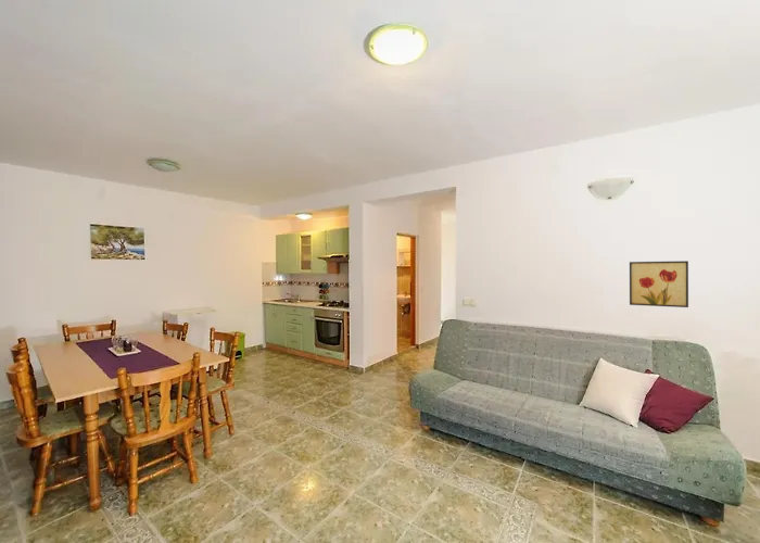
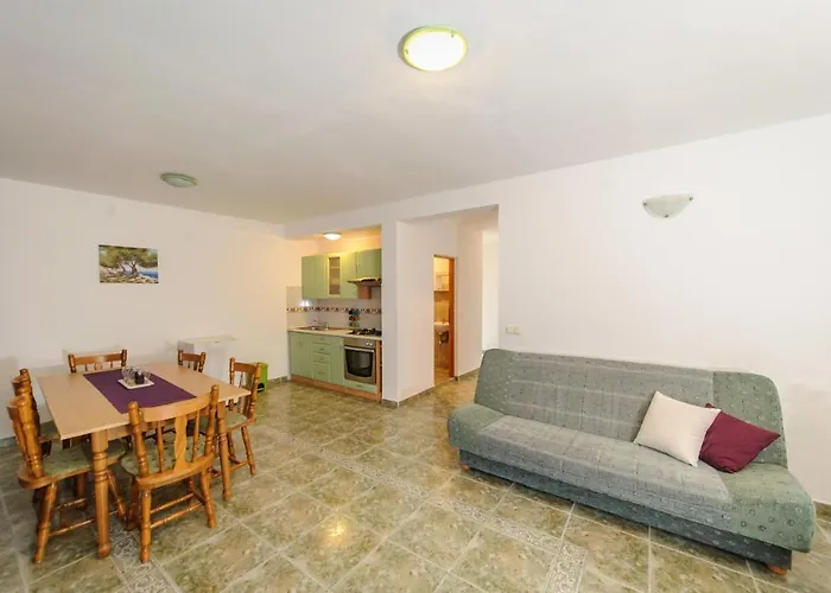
- wall art (657, 283)
